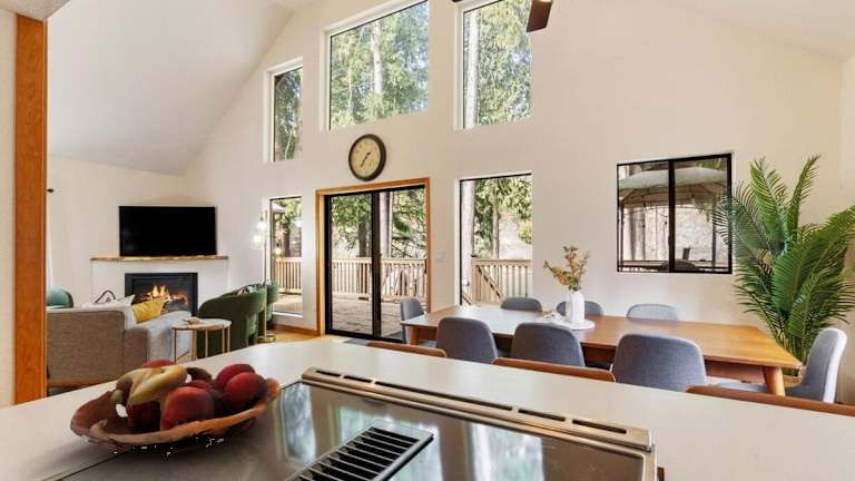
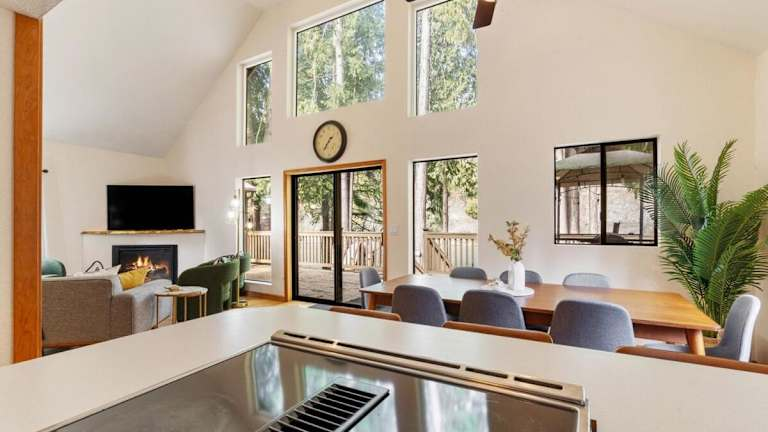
- fruit basket (183, 397)
